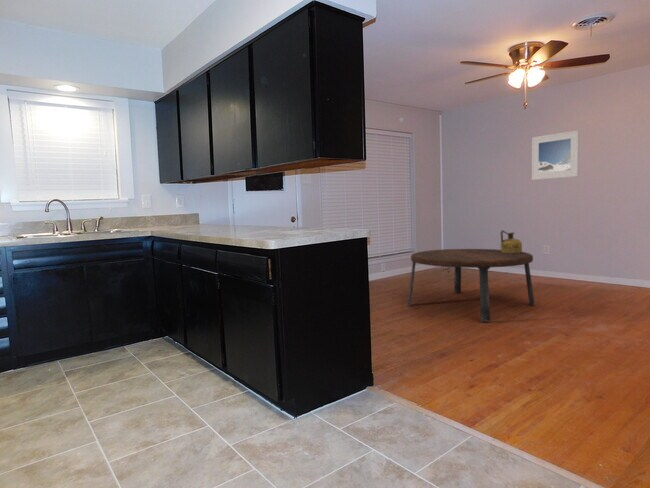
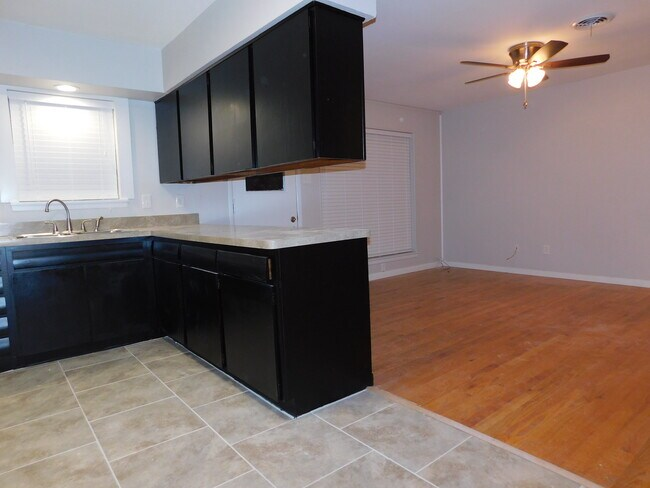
- ceramic jug (511, 241)
- dining table (460, 279)
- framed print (554, 156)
